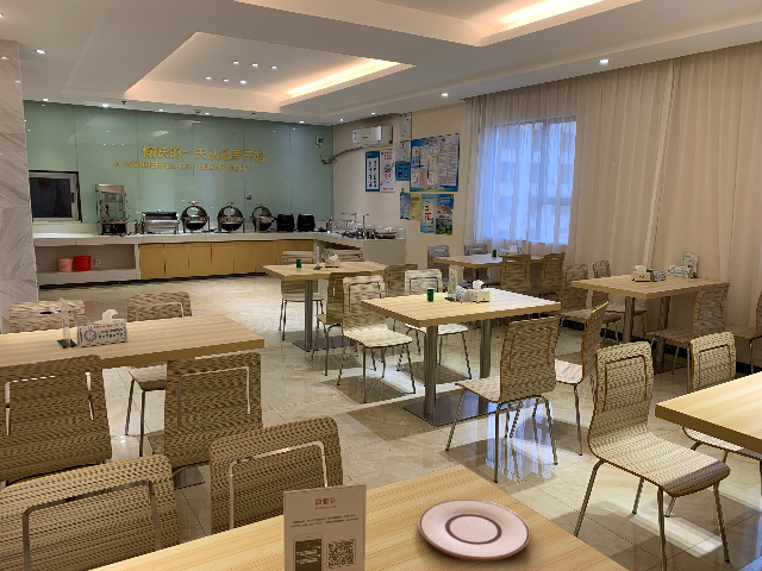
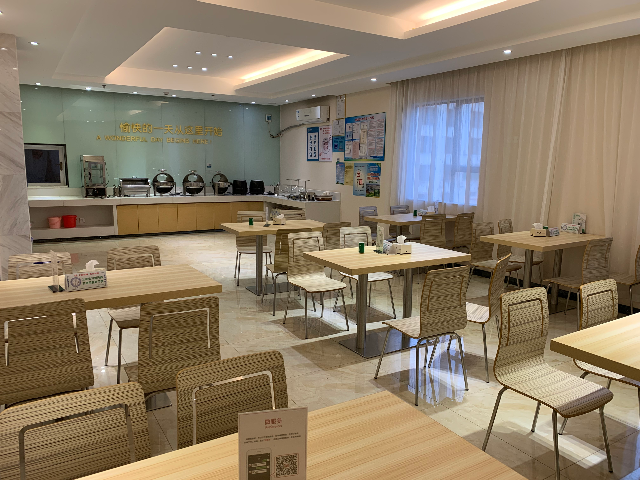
- plate (473, 528)
